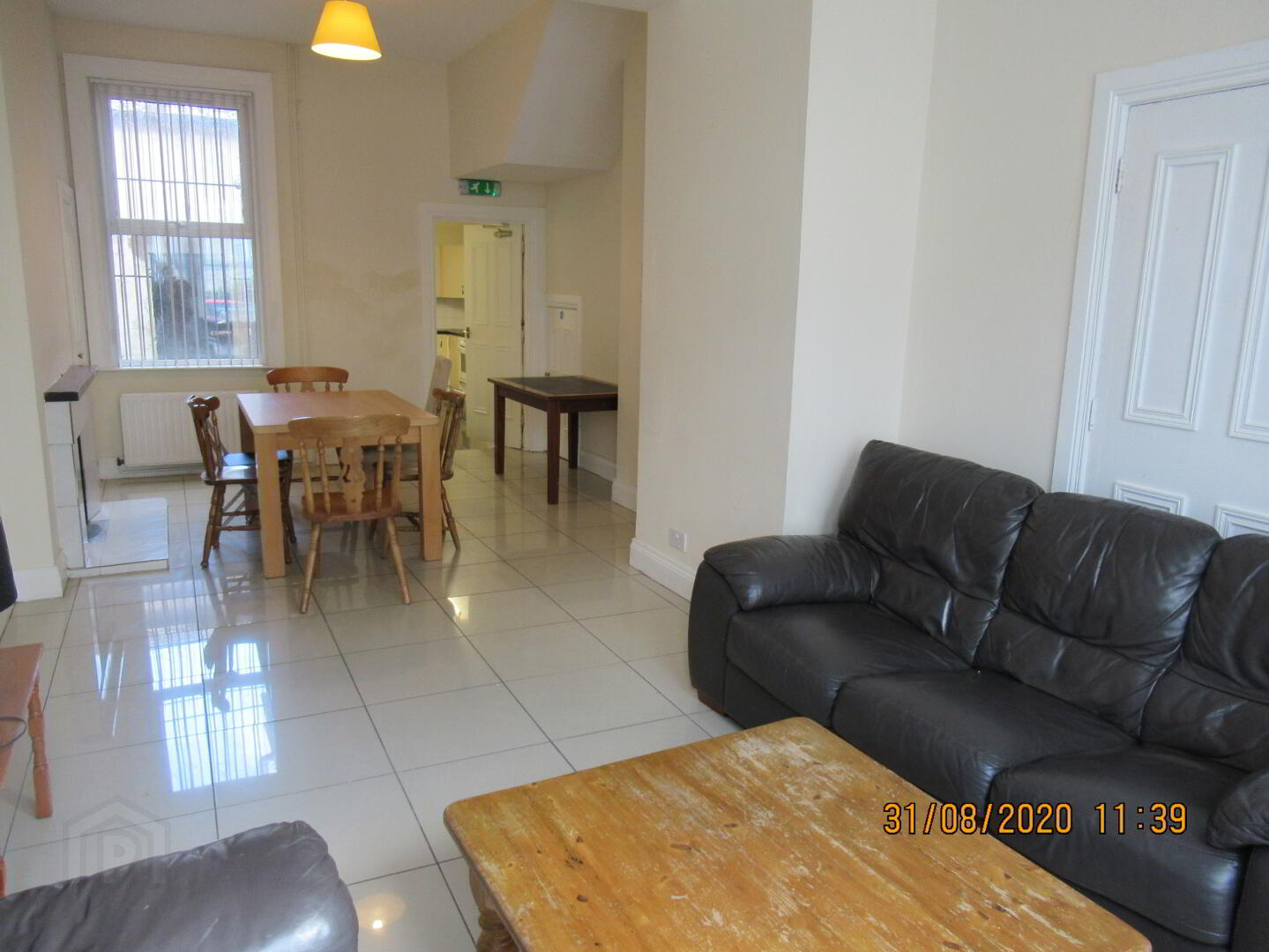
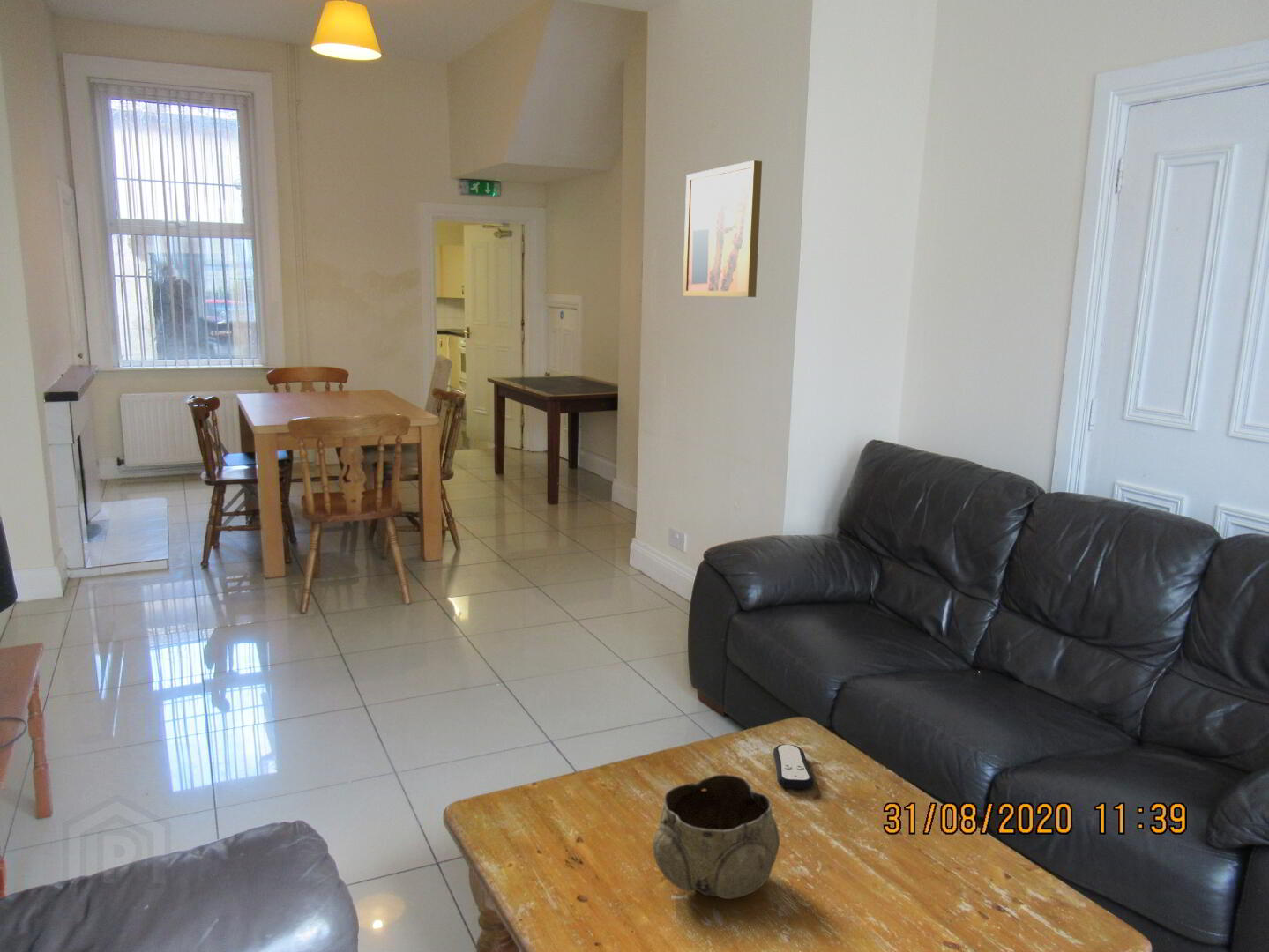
+ remote control (791, 765)
+ decorative bowl (716, 840)
+ wall art (720, 233)
